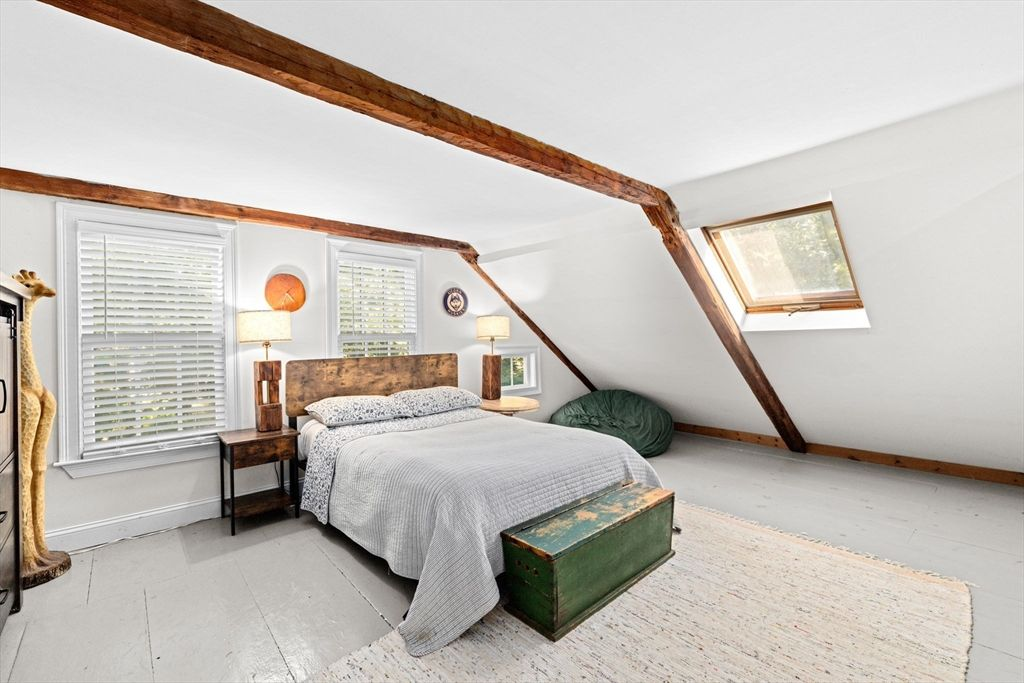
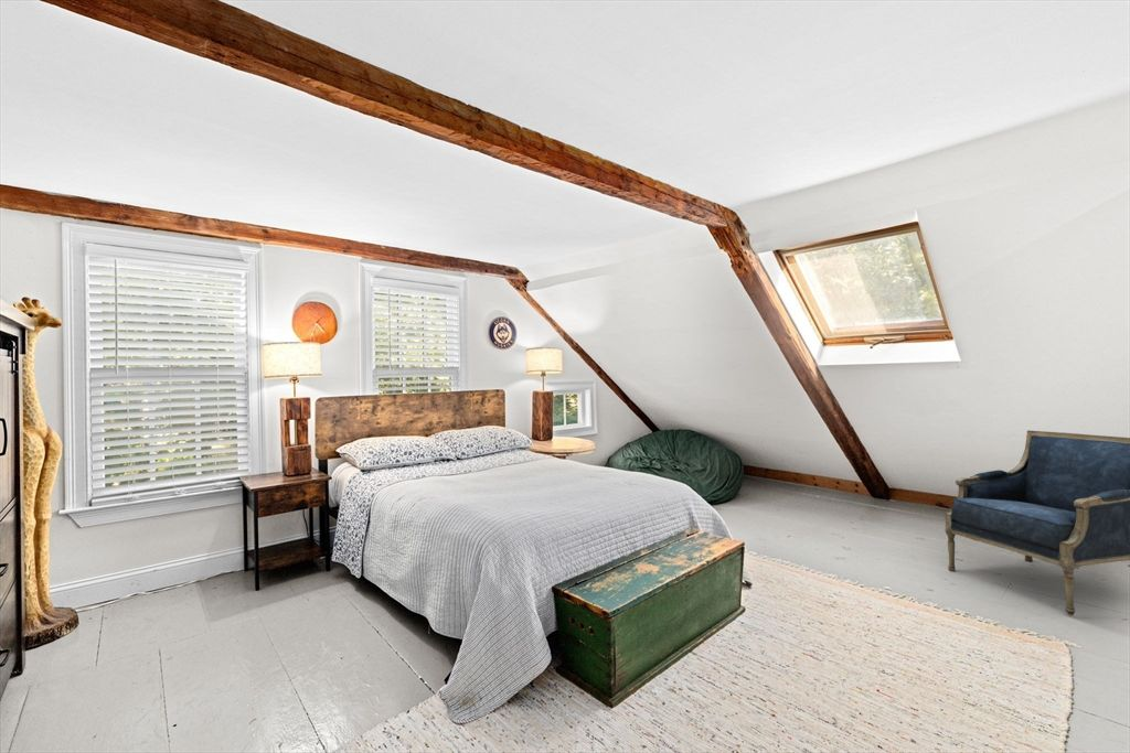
+ armchair (1045, 510)
